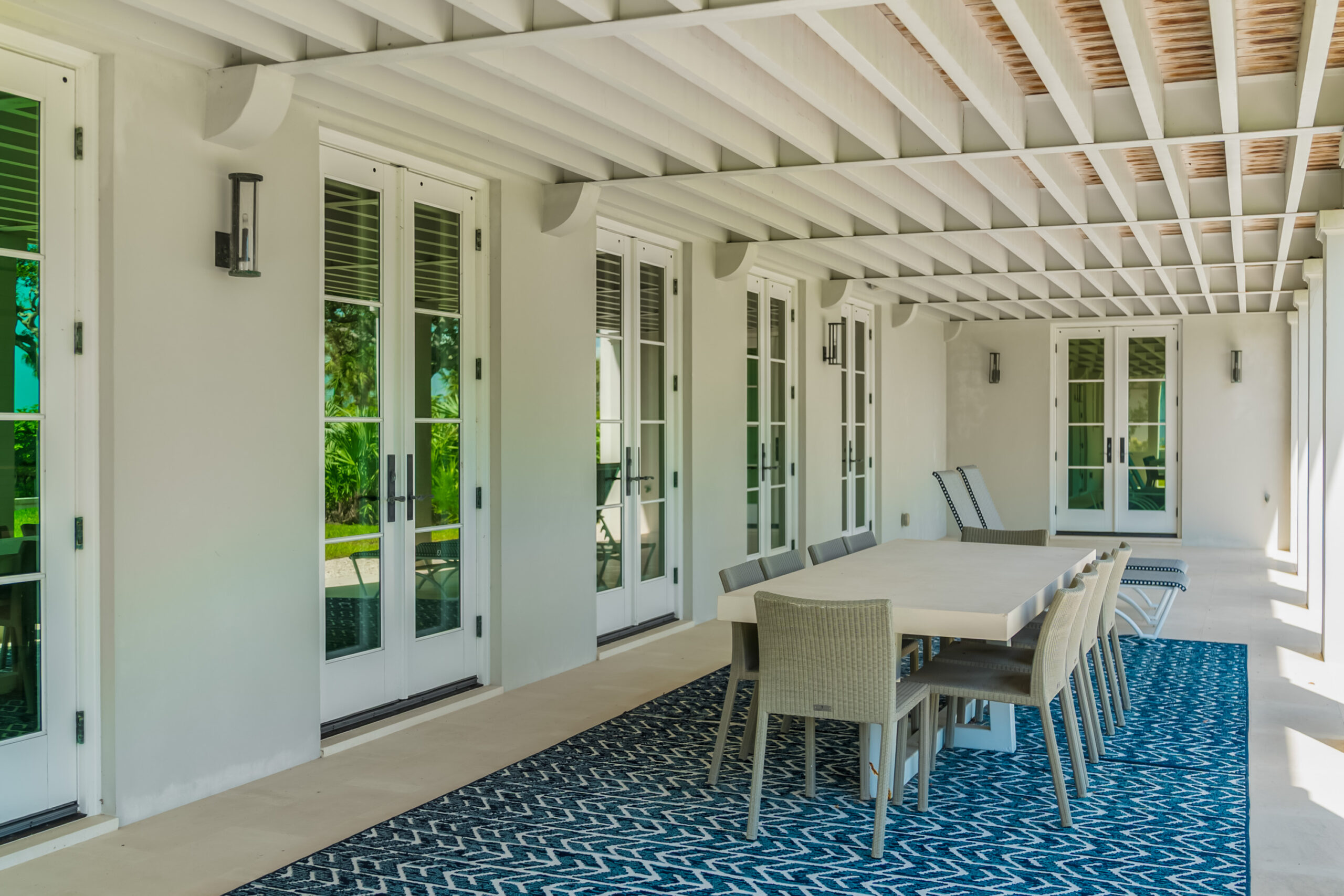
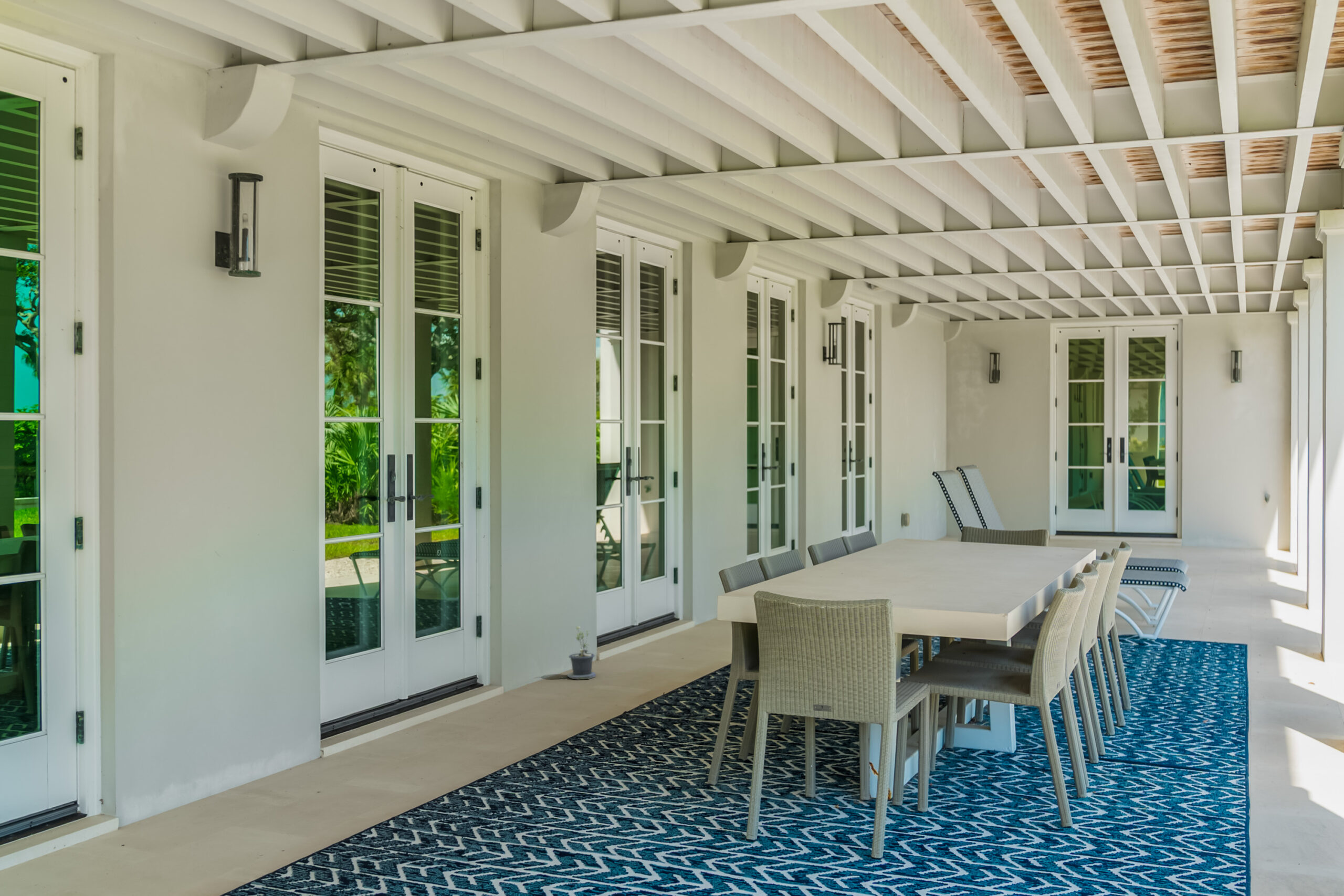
+ potted plant (580, 651)
